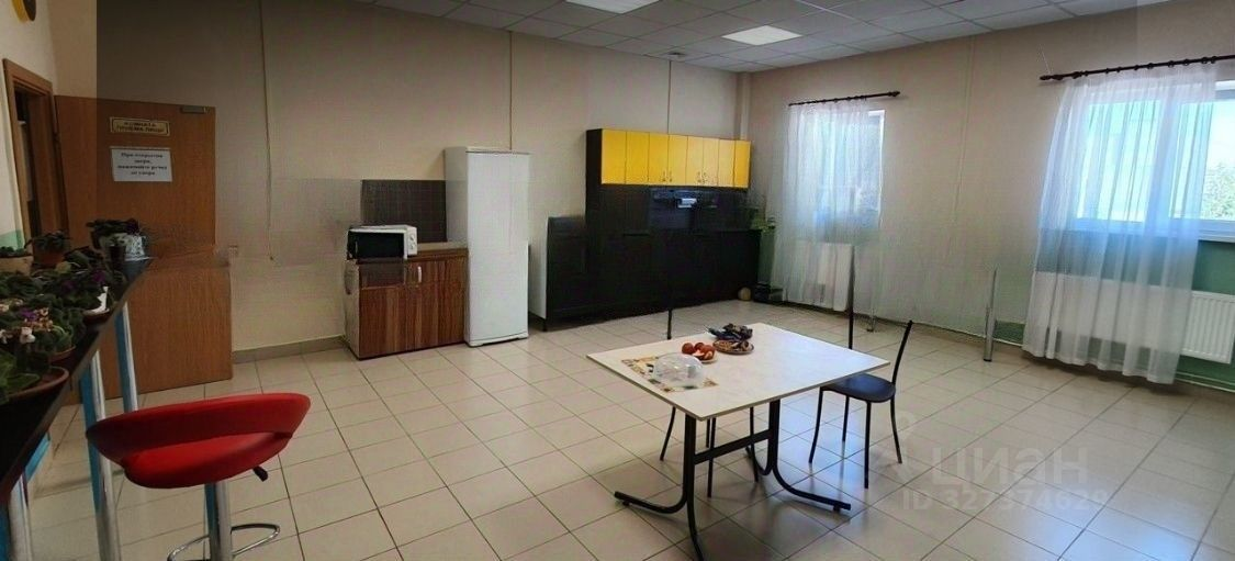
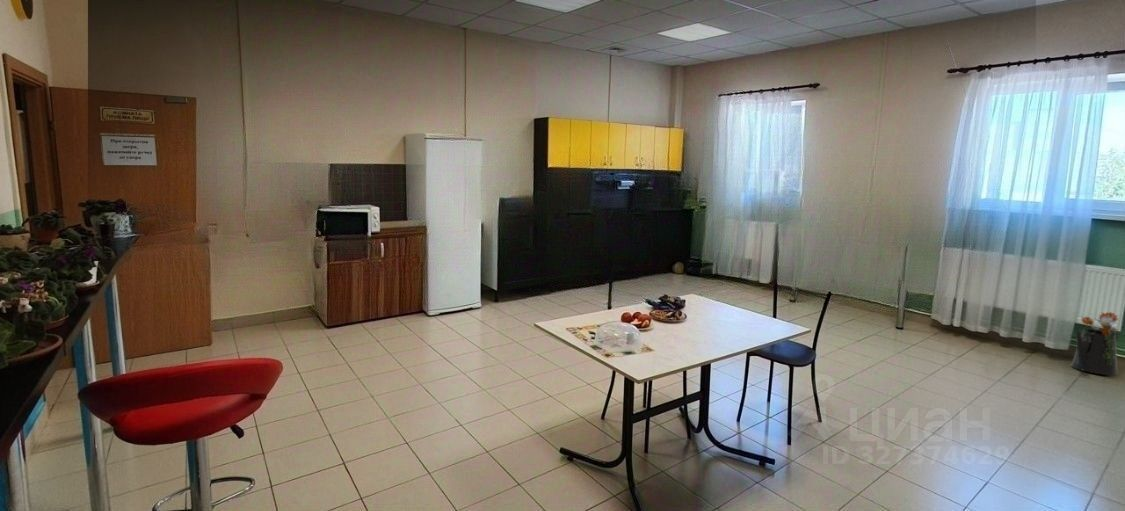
+ watering can (1097, 341)
